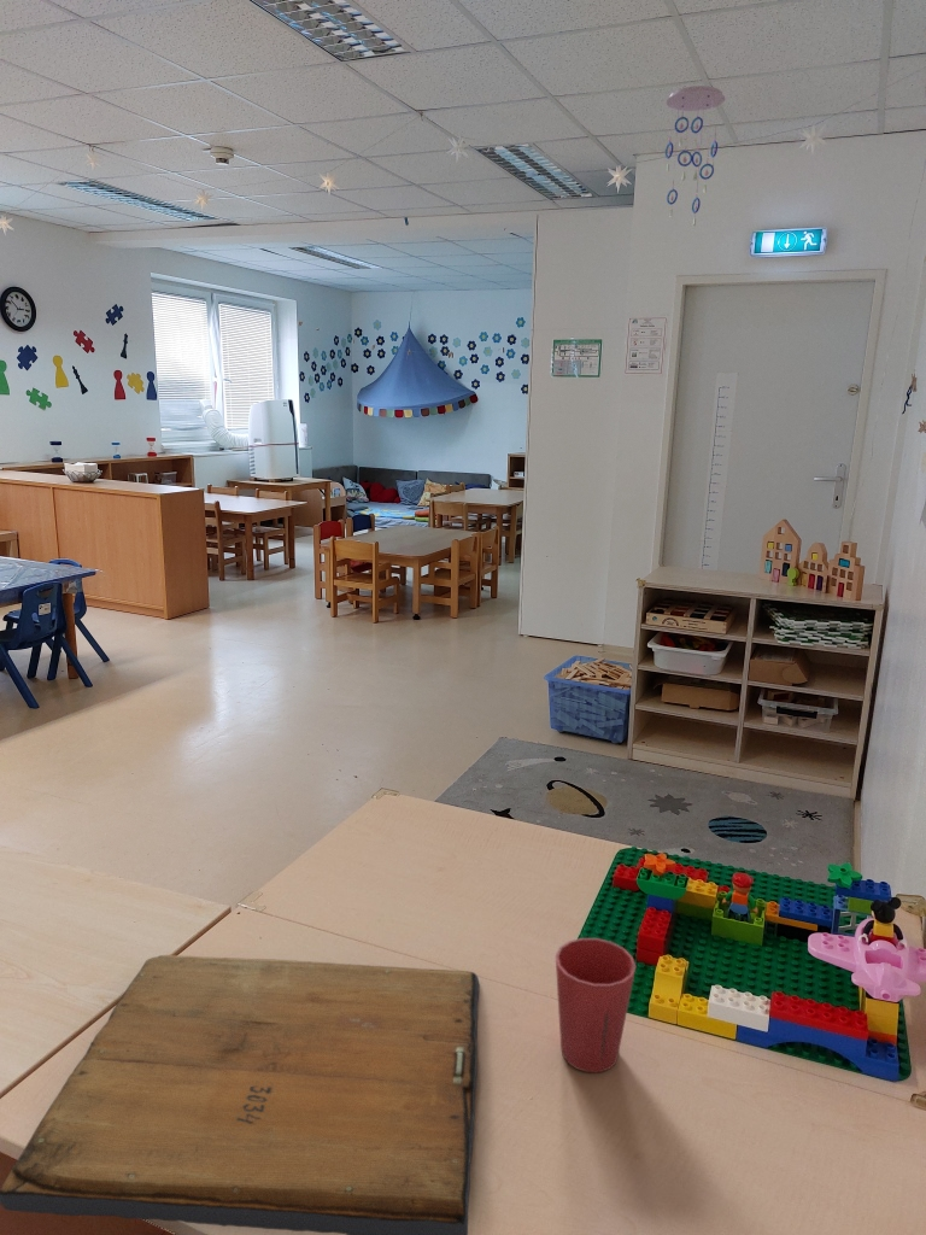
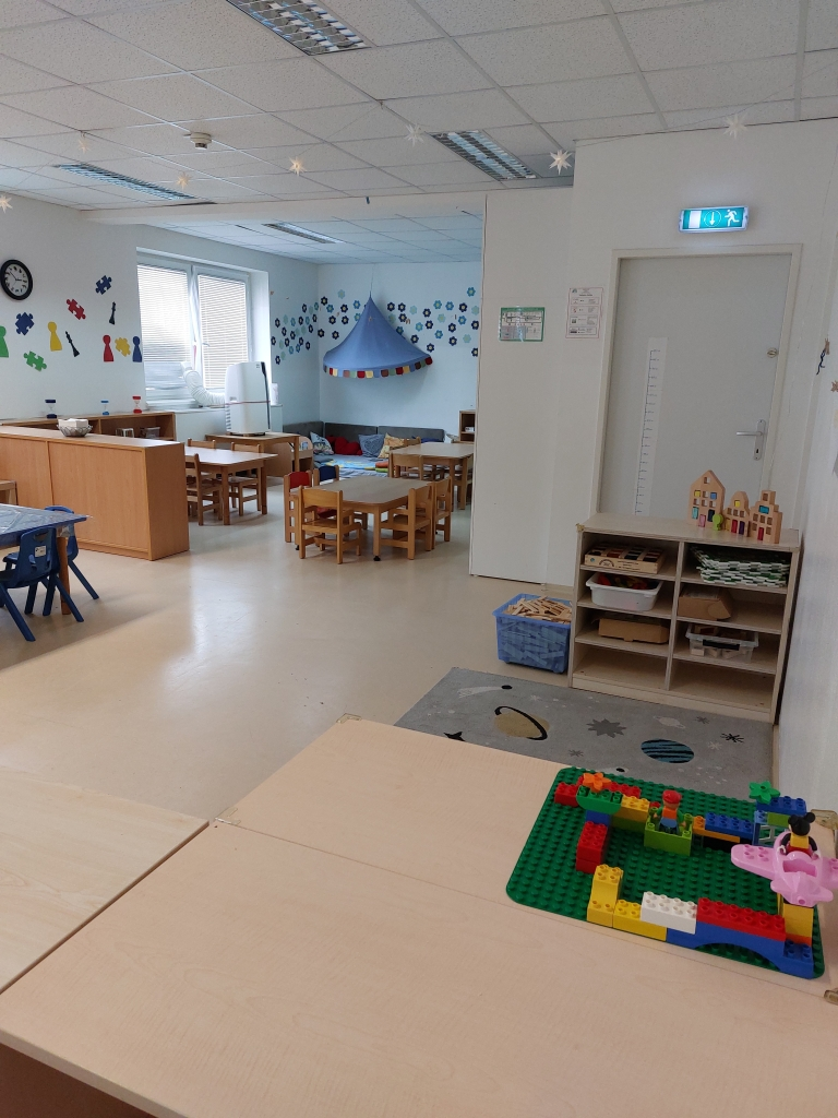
- ceiling mobile (690, 160)
- religious icon (279, 1066)
- cup (592, 1006)
